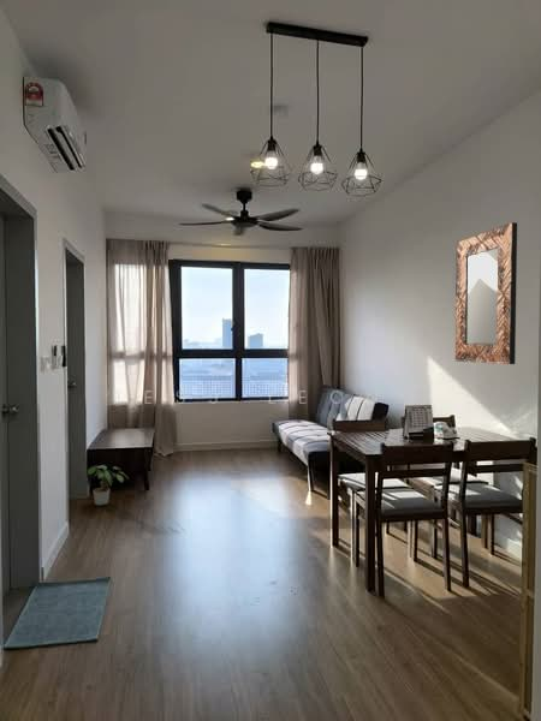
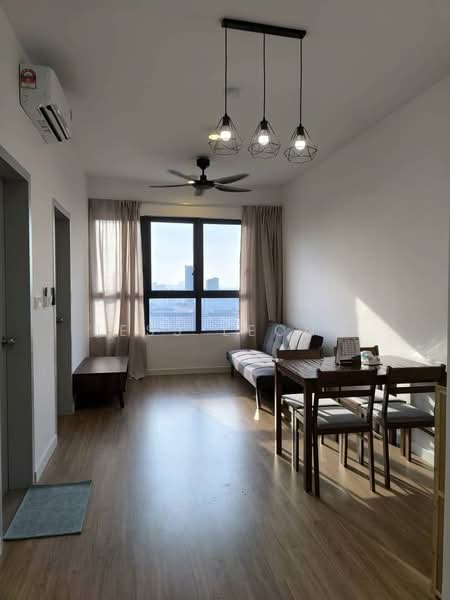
- home mirror (482, 298)
- potted plant (106, 483)
